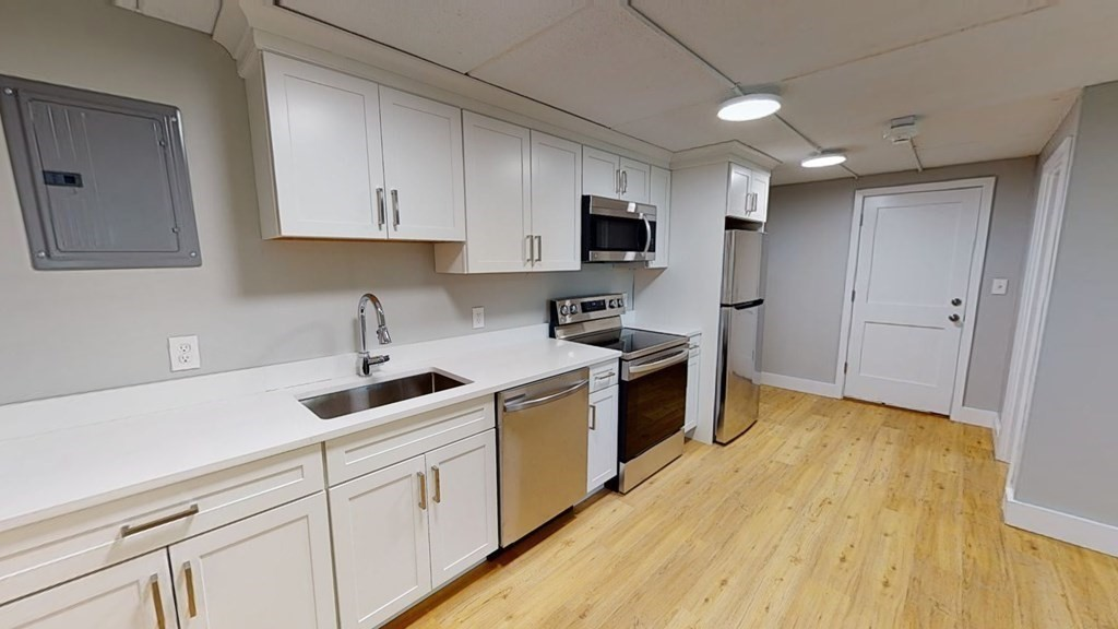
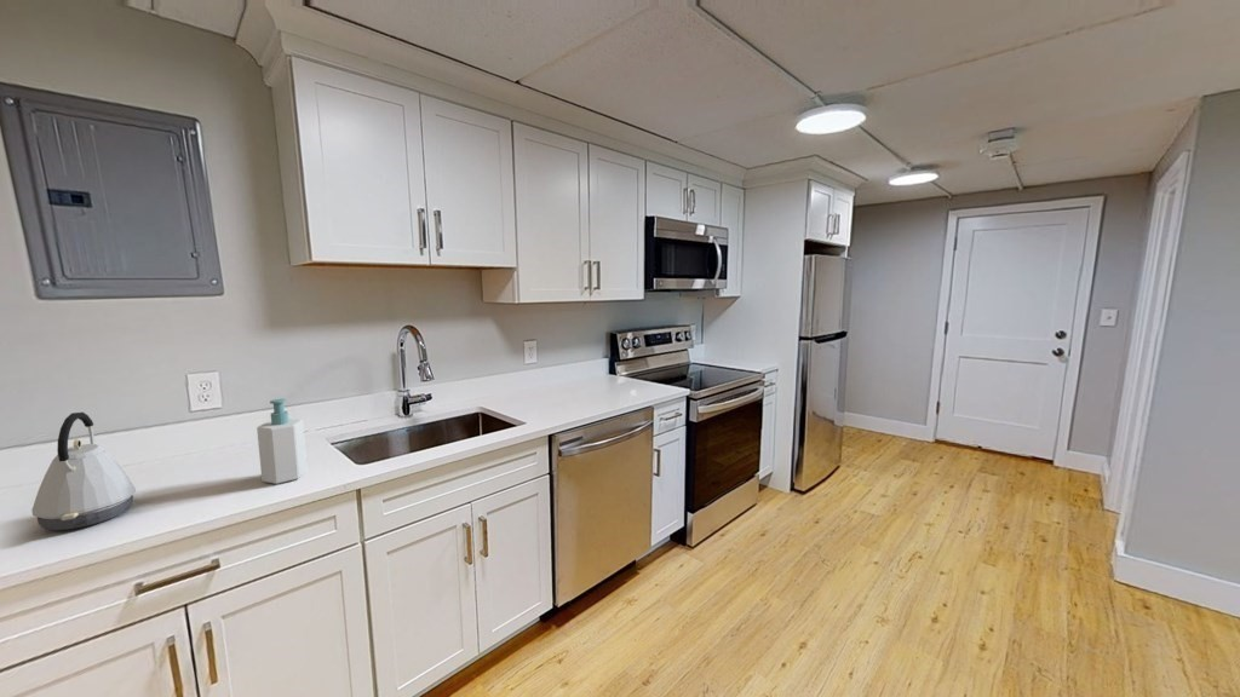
+ soap bottle (281, 438)
+ kettle (82, 465)
